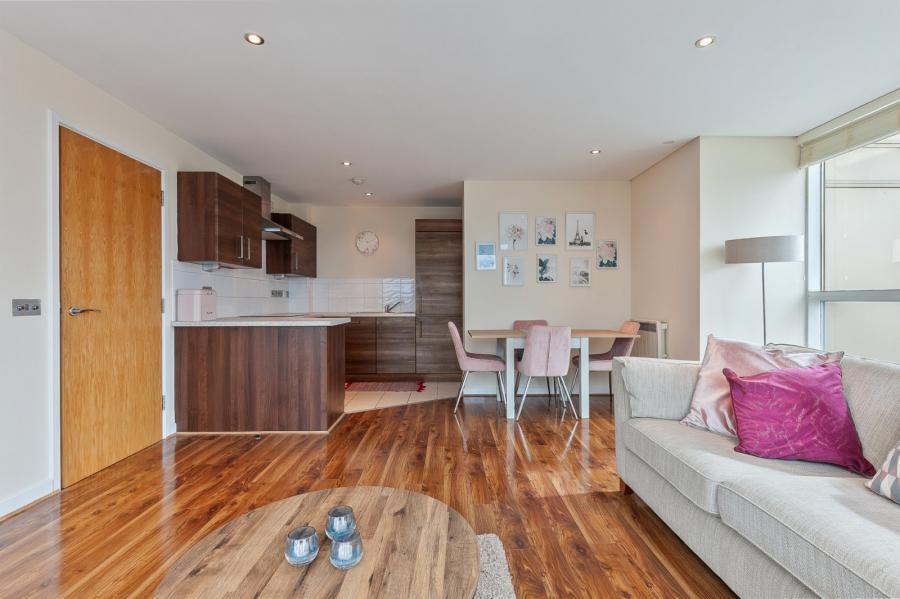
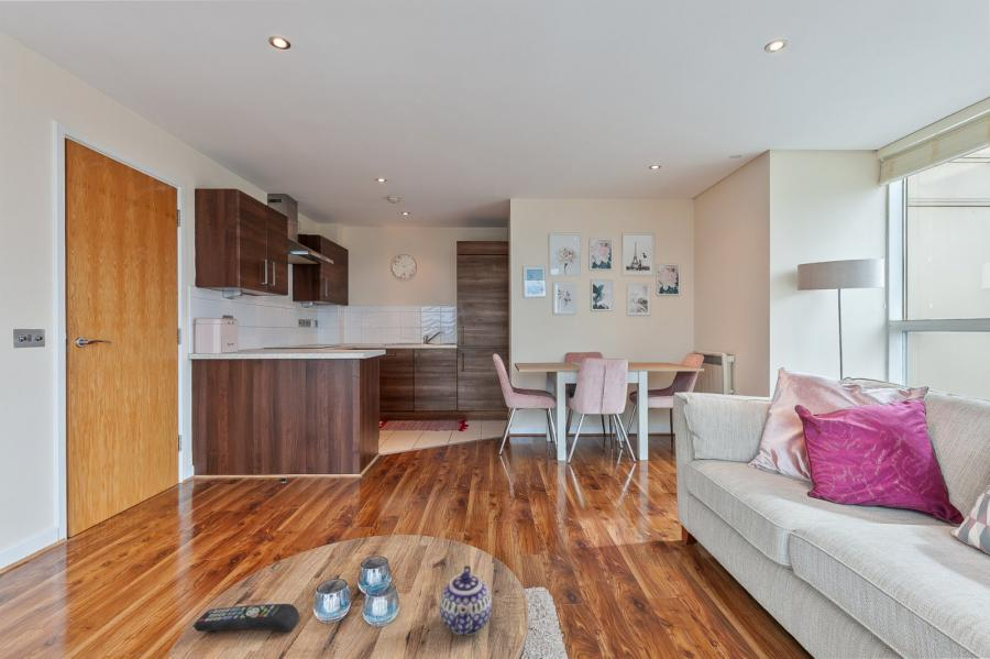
+ teapot (465, 598)
+ remote control (248, 617)
